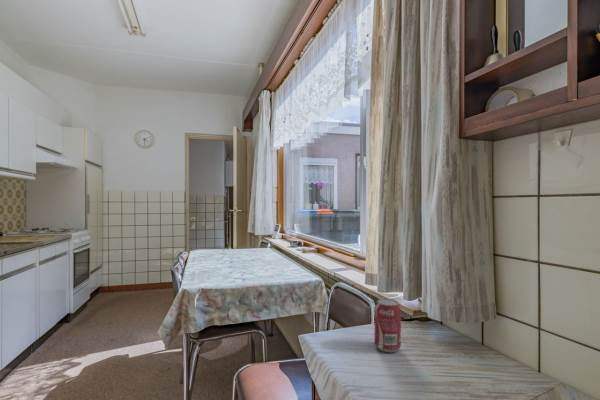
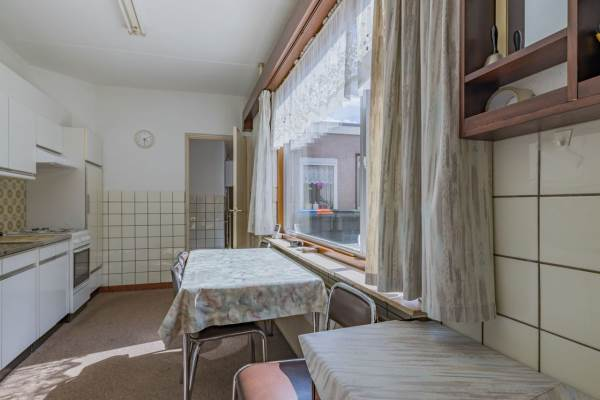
- beverage can (387, 324)
